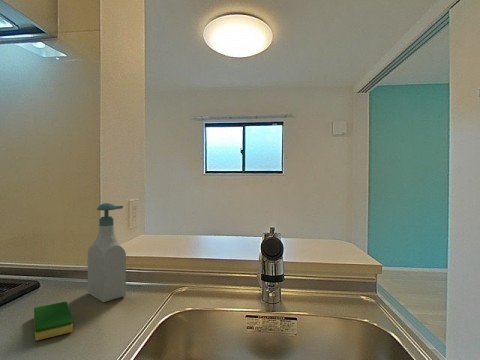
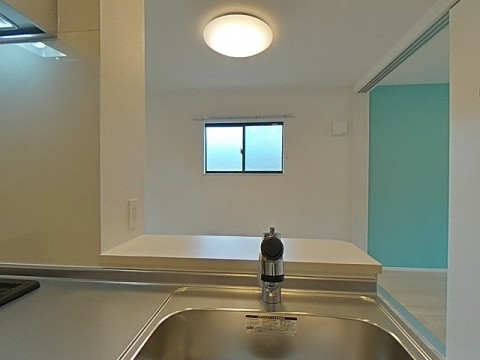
- soap bottle (109, 248)
- dish sponge (52, 319)
